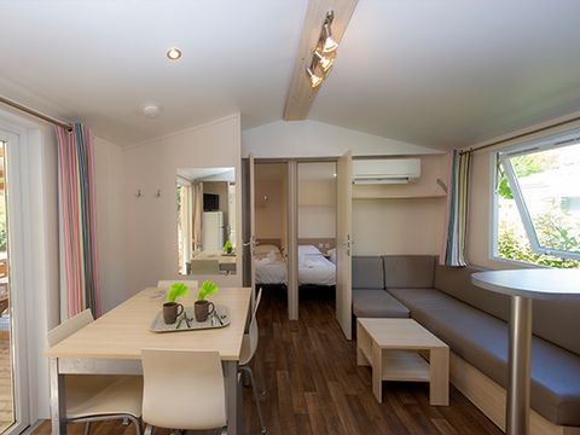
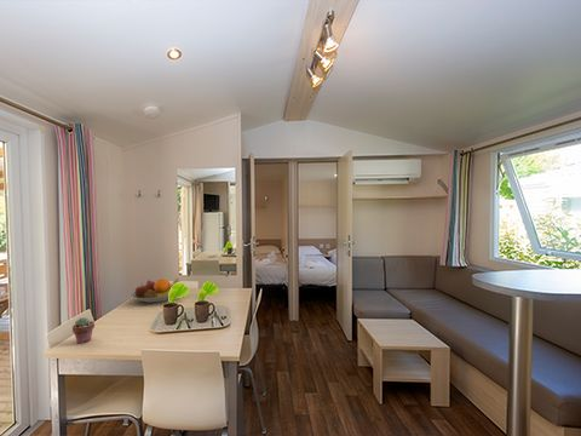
+ potted succulent (84, 328)
+ fruit bowl (156, 288)
